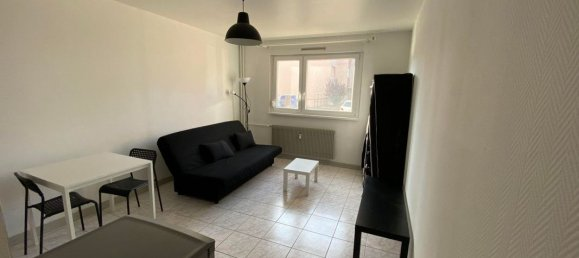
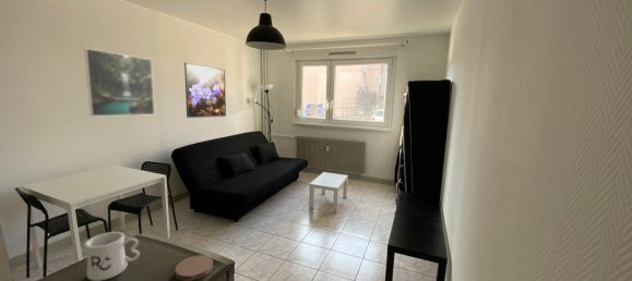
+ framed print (206, 91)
+ mug (114, 254)
+ coaster (194, 267)
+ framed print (123, 85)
